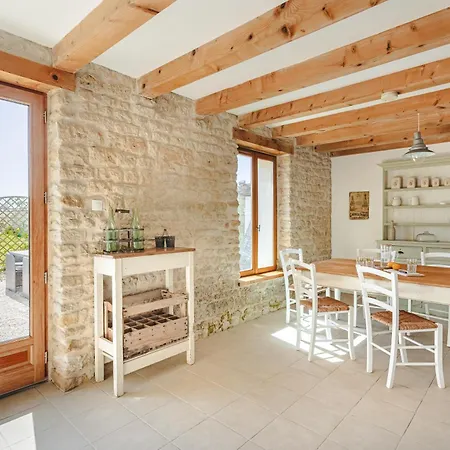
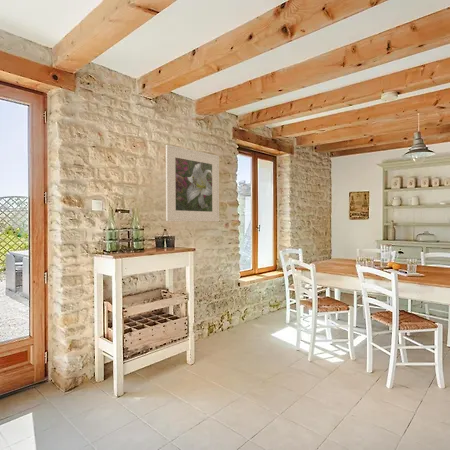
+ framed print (194, 186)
